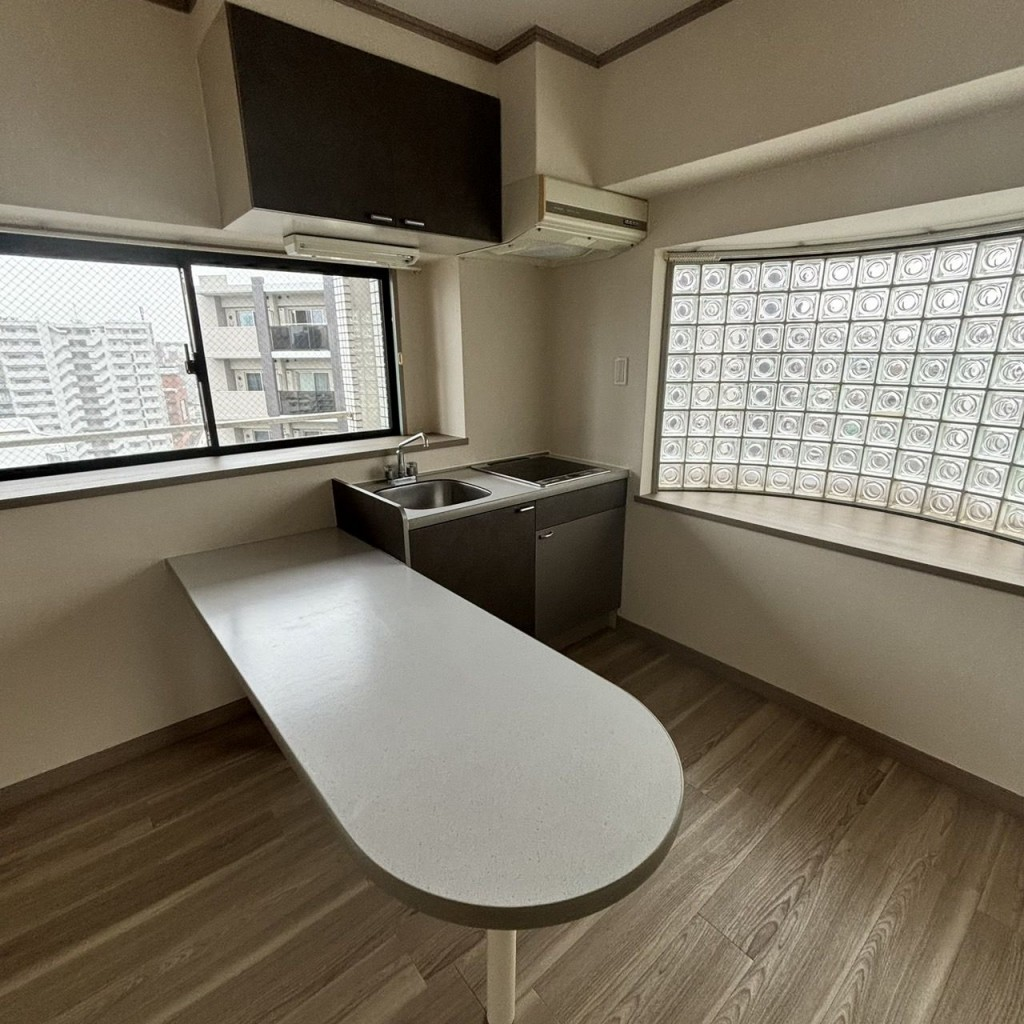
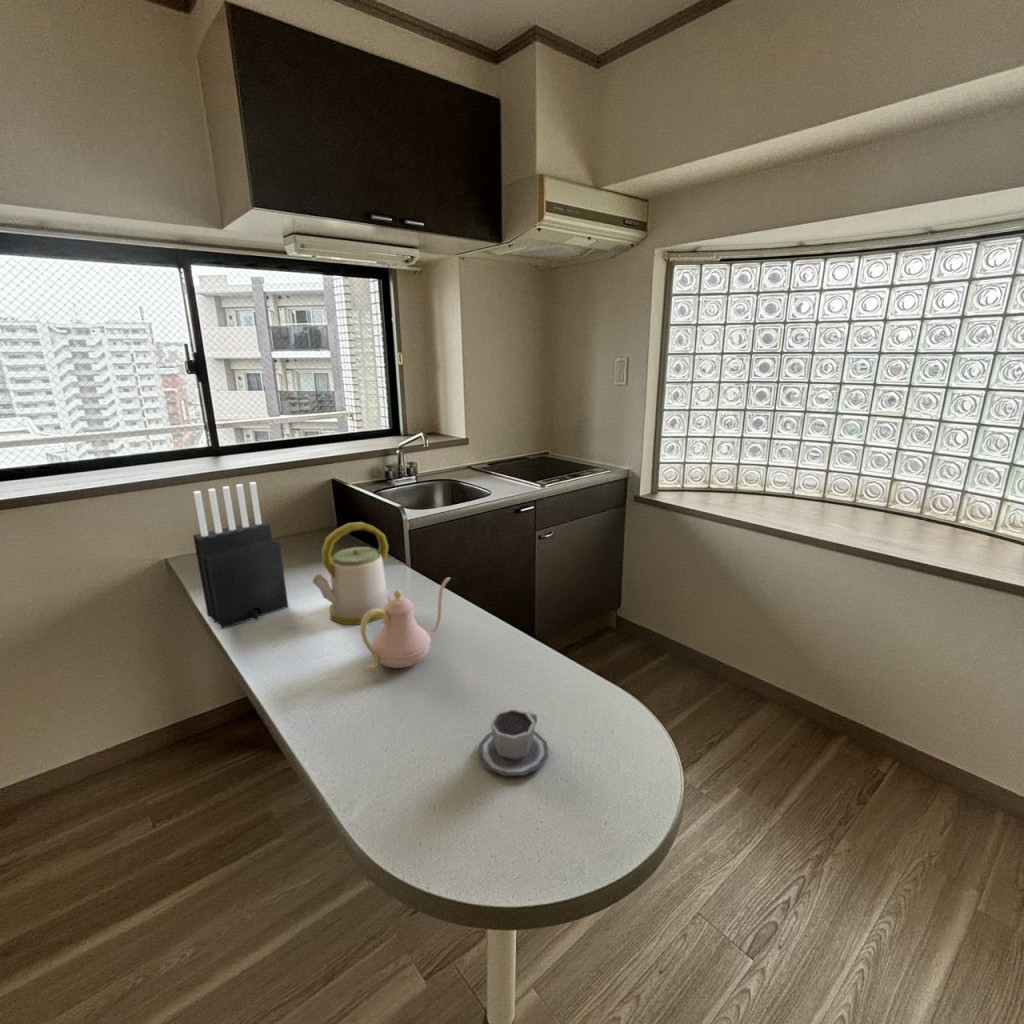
+ knife block (241, 553)
+ kettle (351, 569)
+ cup (513, 738)
+ teapot (410, 620)
